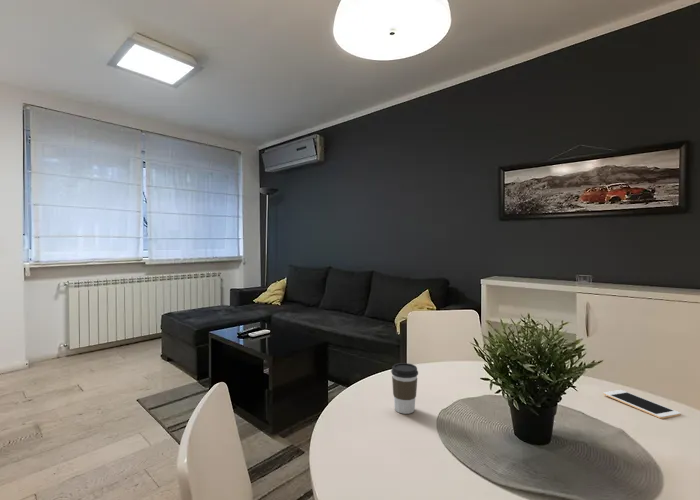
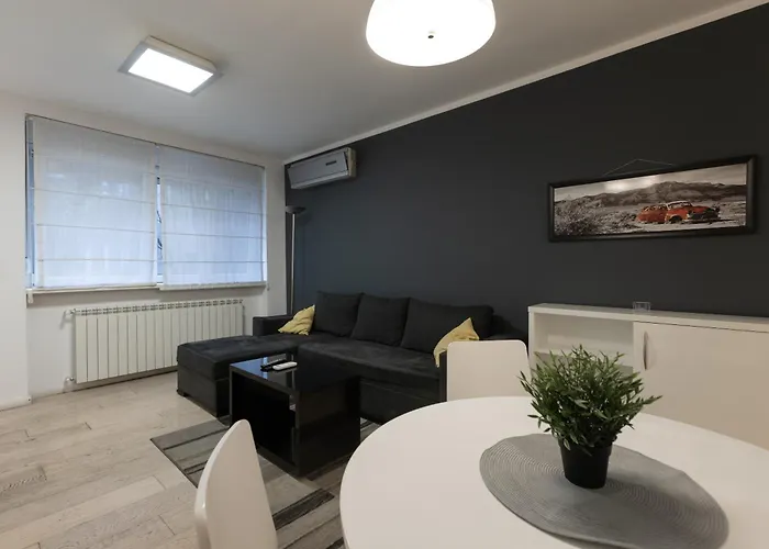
- coffee cup (404, 388)
- cell phone (639, 403)
